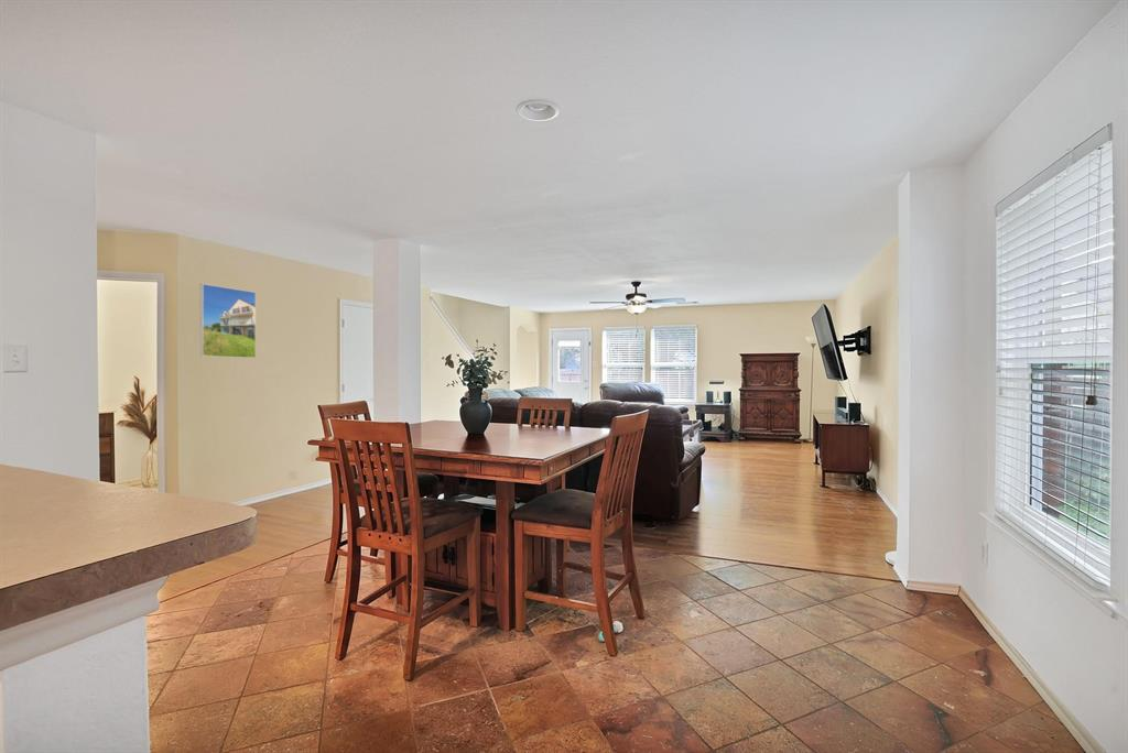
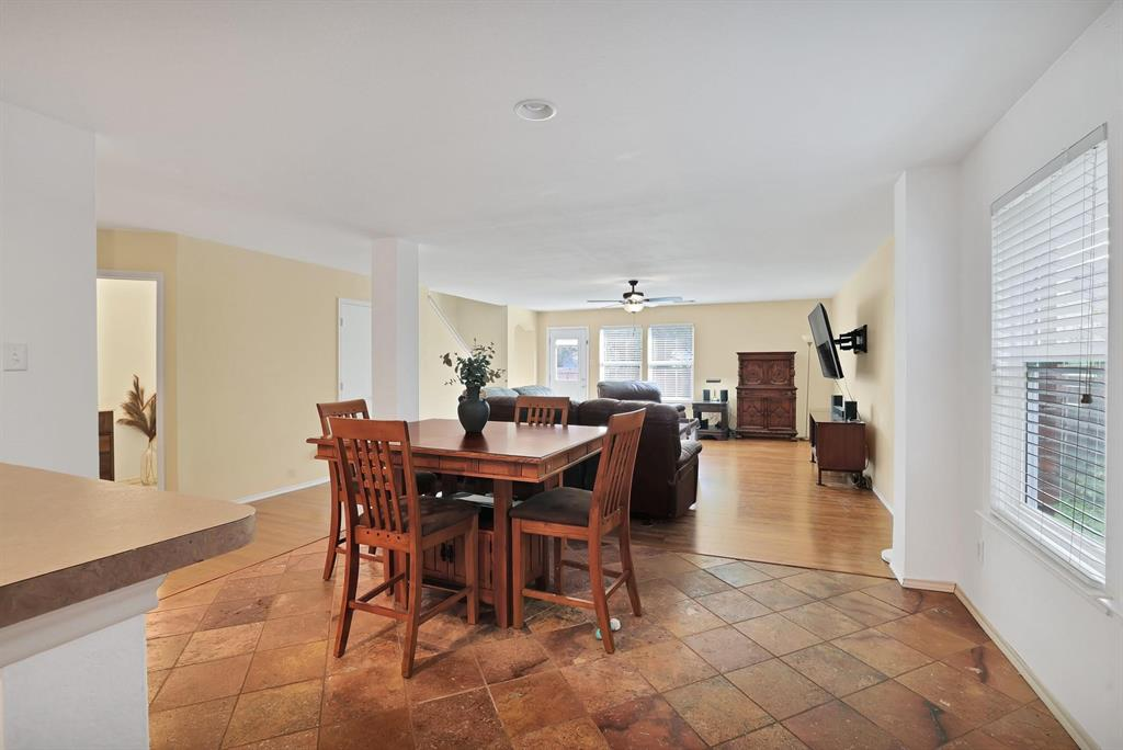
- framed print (229, 323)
